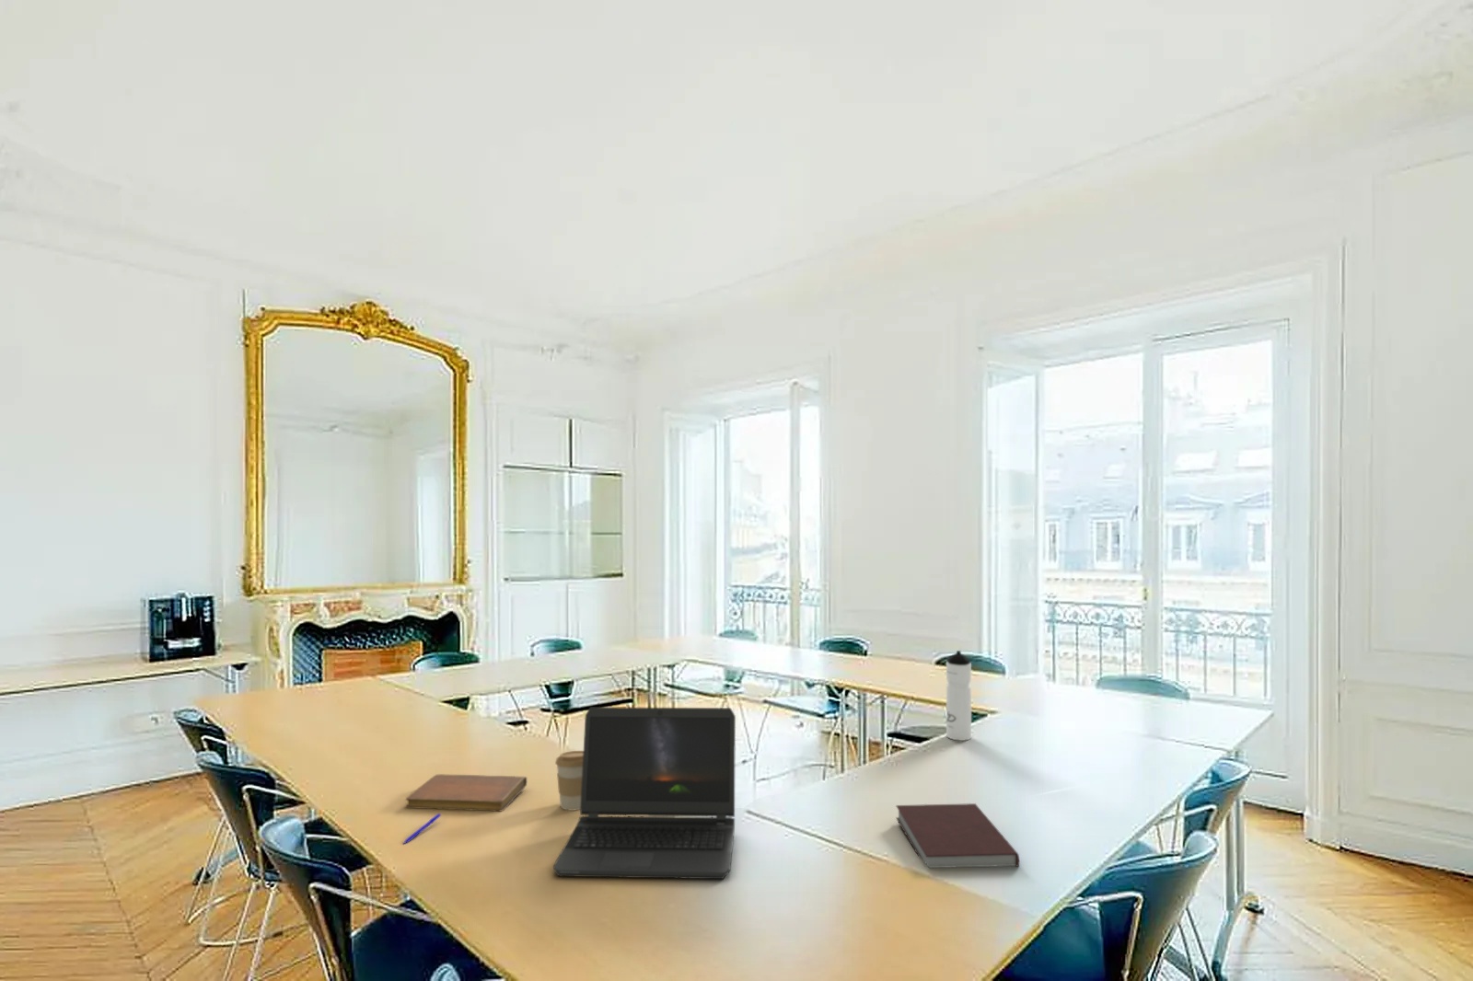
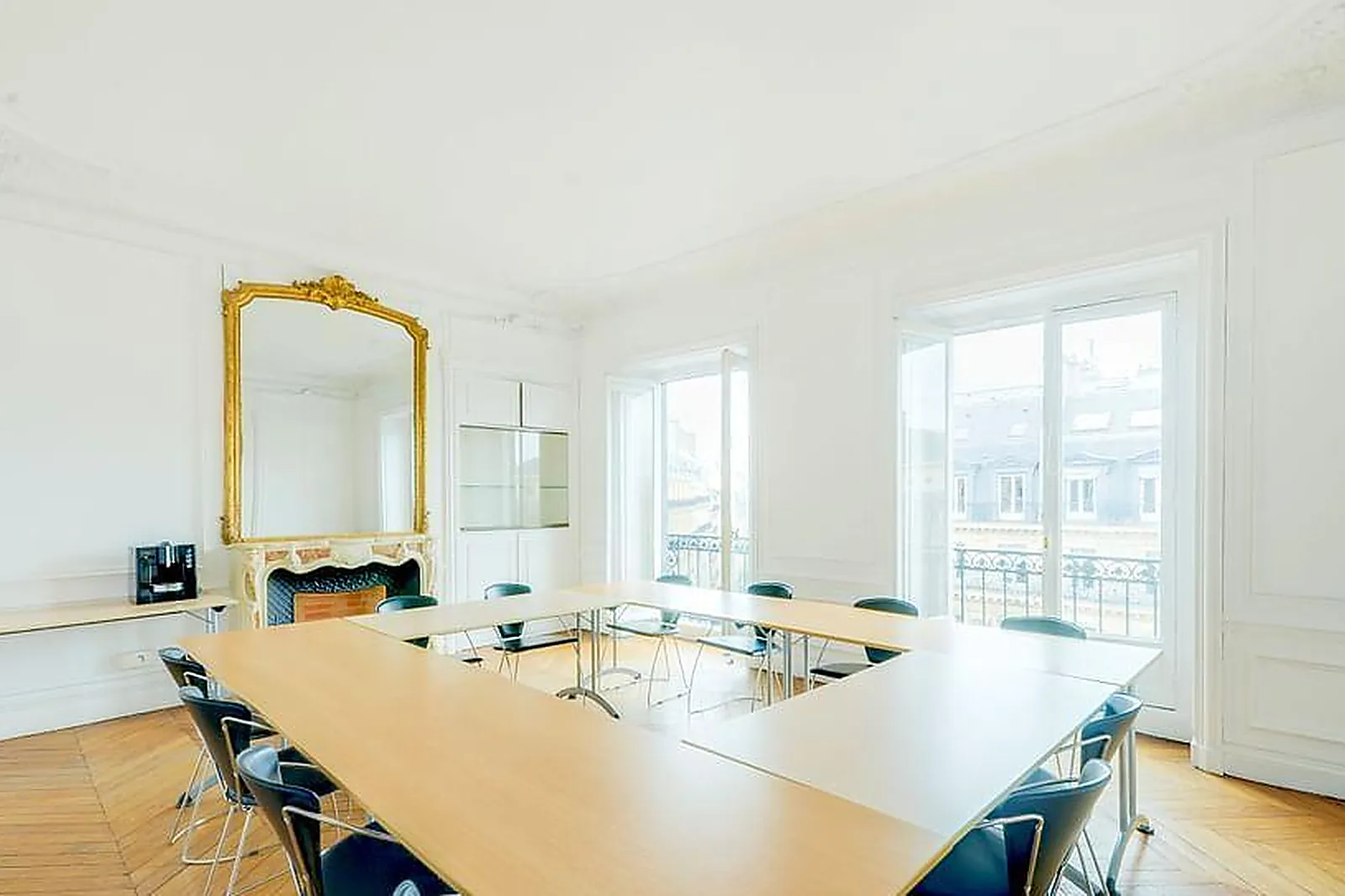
- pen (422, 828)
- laptop computer (651, 787)
- water bottle (958, 693)
- notebook (953, 834)
- coffee cup (575, 777)
- notebook (468, 792)
